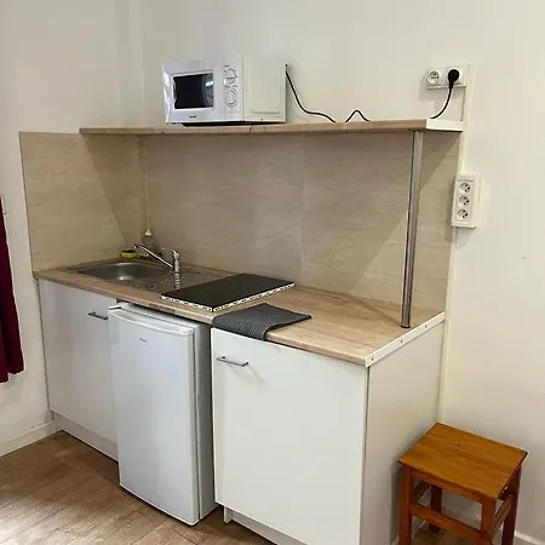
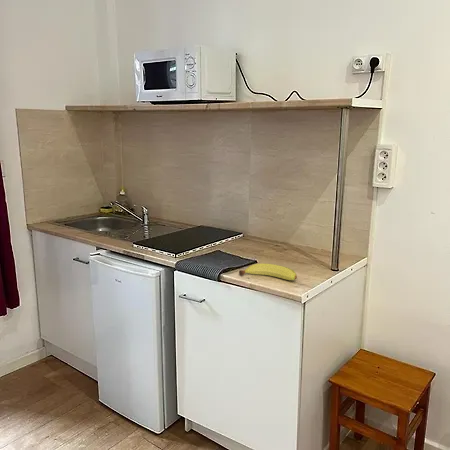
+ fruit (269, 272)
